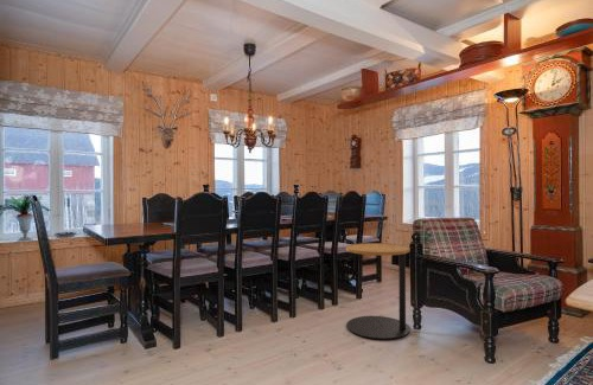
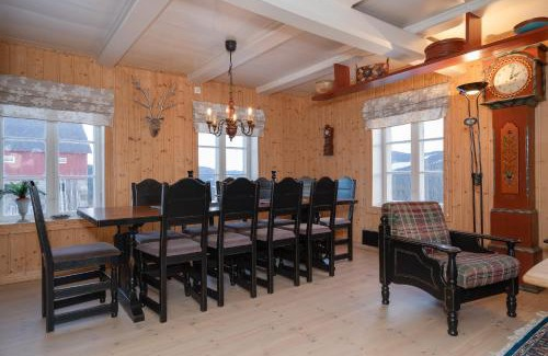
- side table (398, 281)
